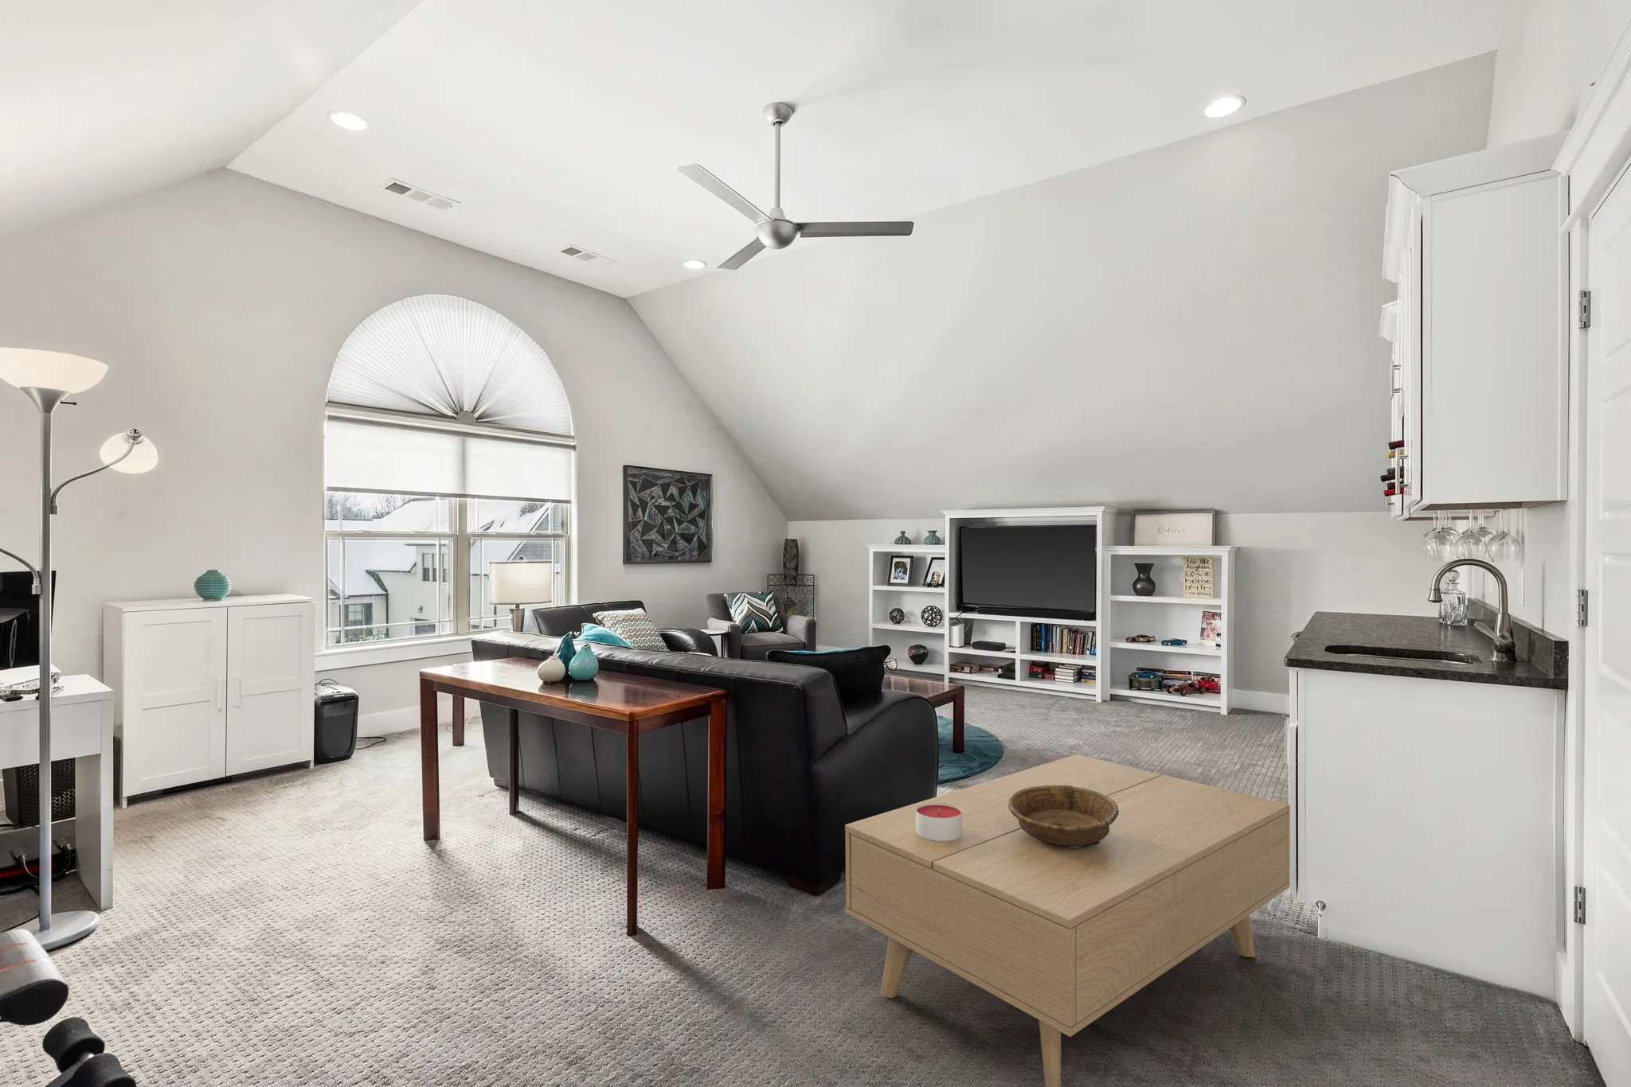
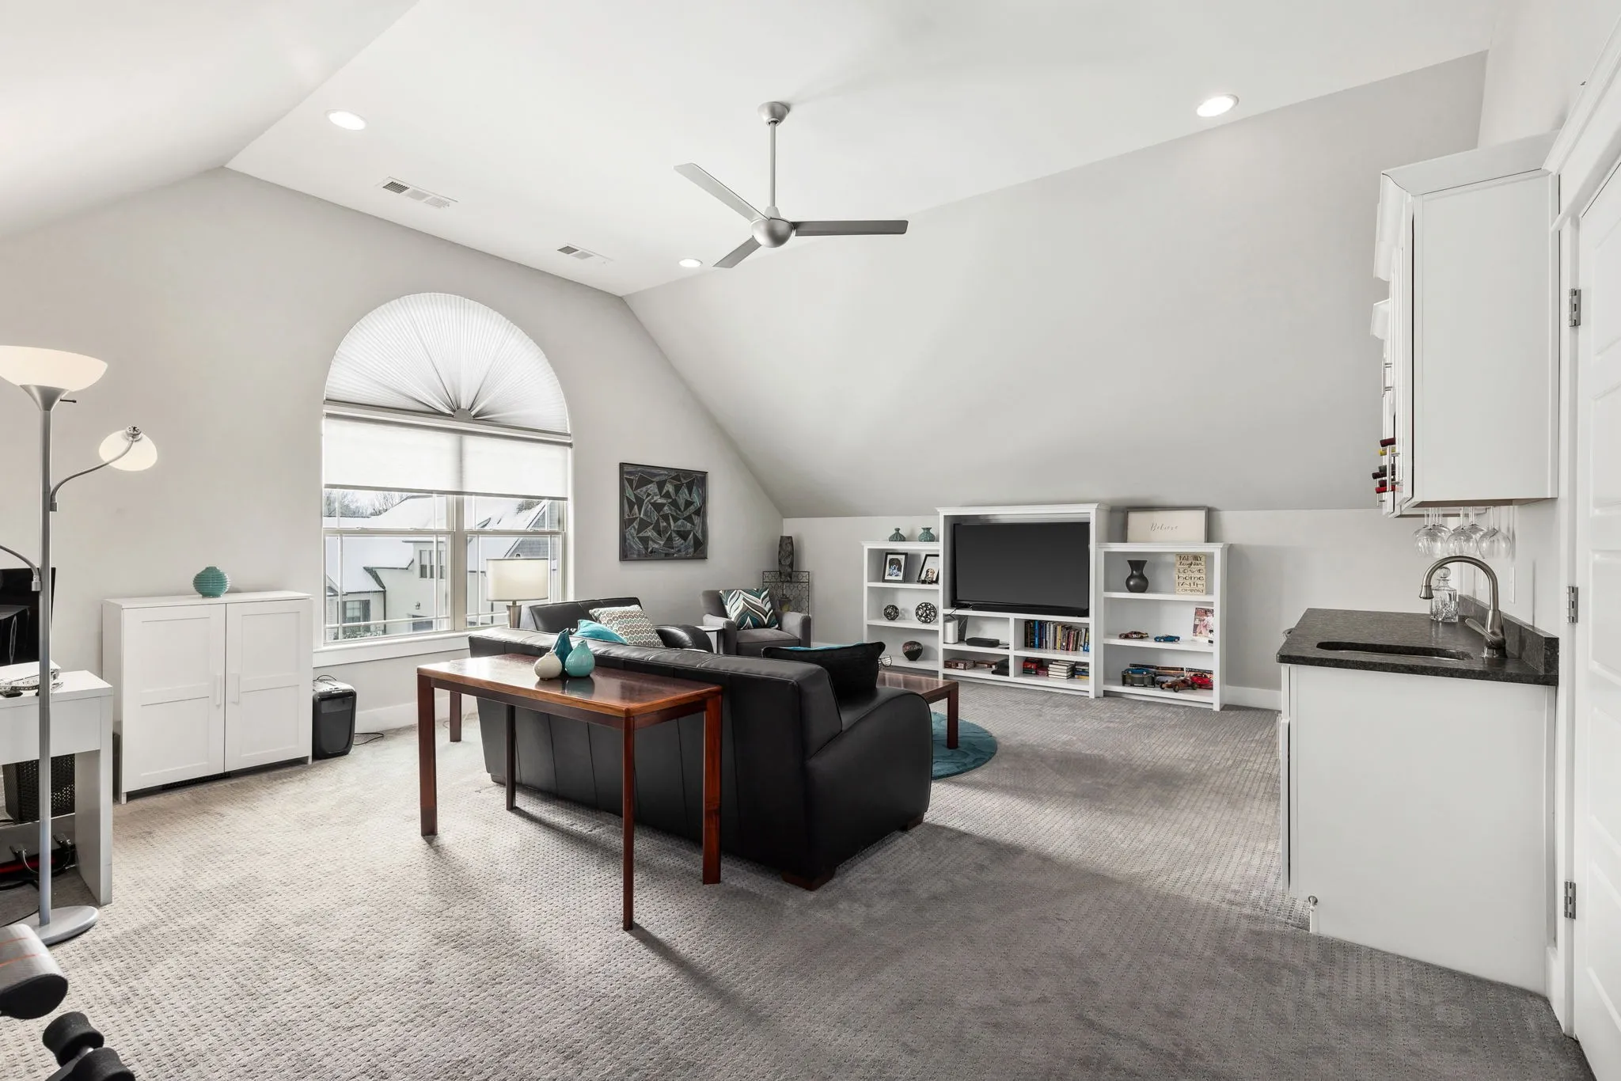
- candle (938, 820)
- decorative bowl (1062, 818)
- coffee table (1070, 893)
